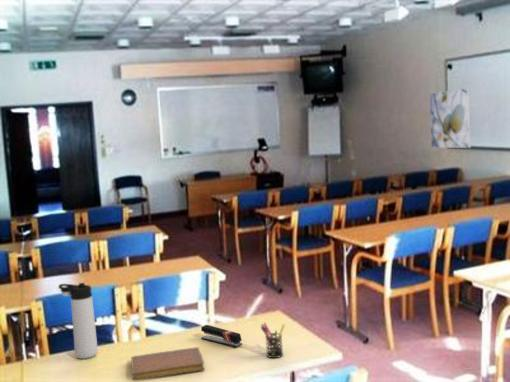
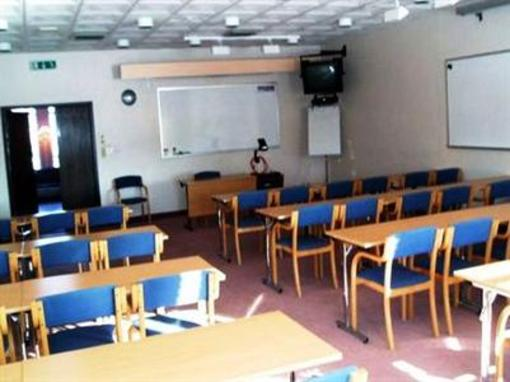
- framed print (449, 119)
- pen holder (273, 339)
- thermos bottle (78, 319)
- notebook (167, 362)
- stapler (221, 335)
